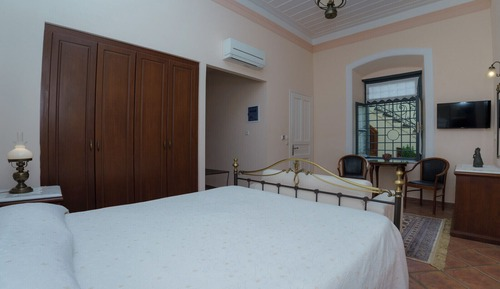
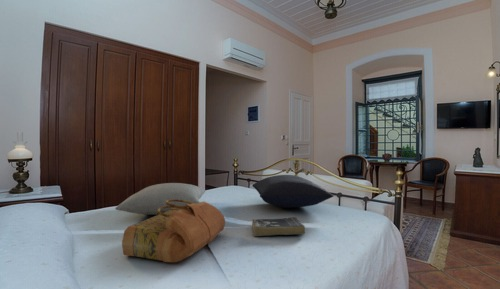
+ handbag (180, 222)
+ pillow (167, 197)
+ pillow (288, 190)
+ book (276, 226)
